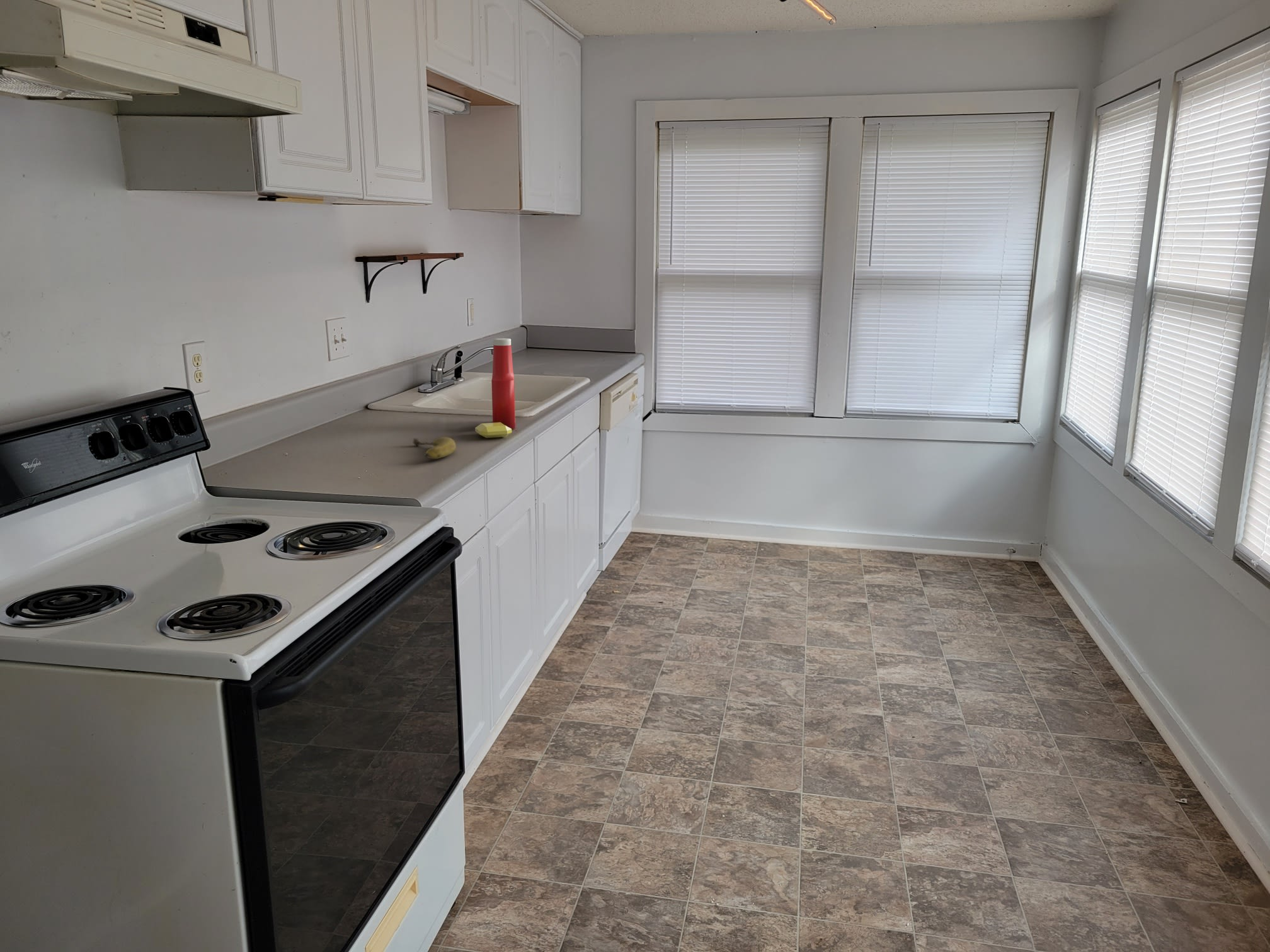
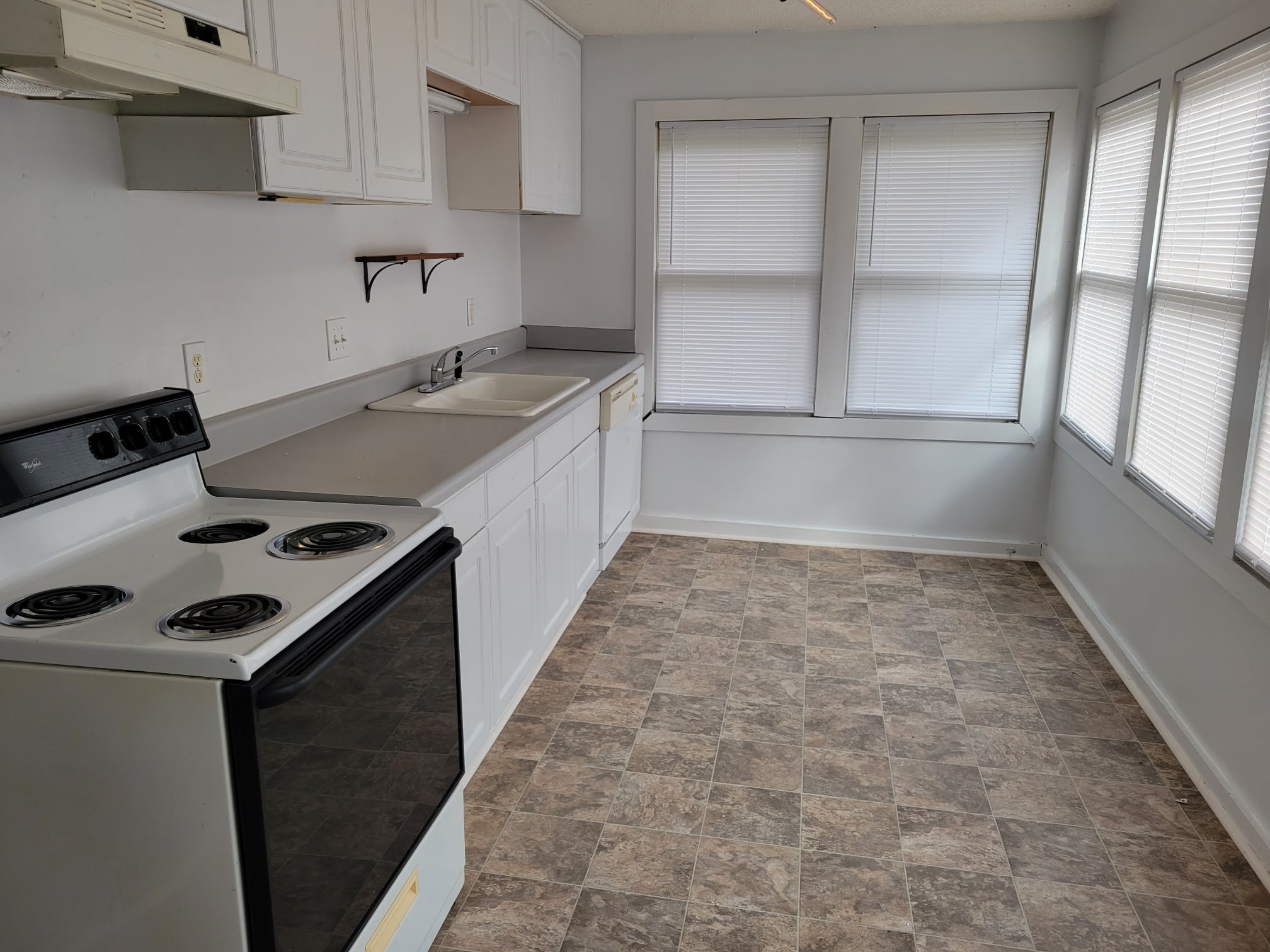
- fruit (430, 448)
- soap bar (493, 430)
- soap bottle (503, 382)
